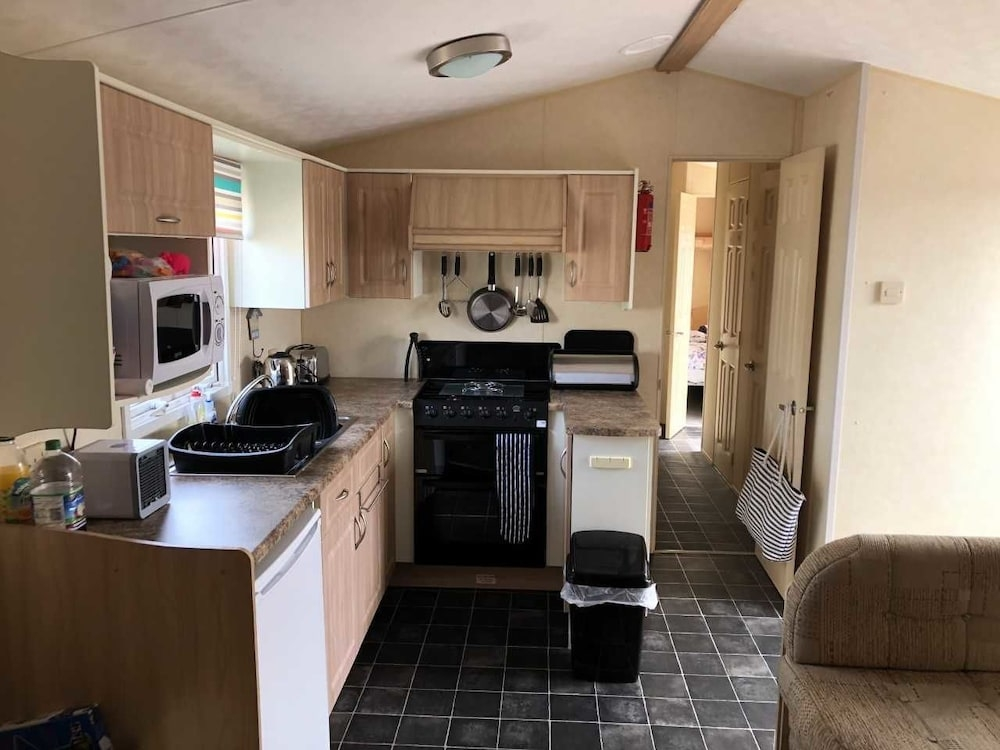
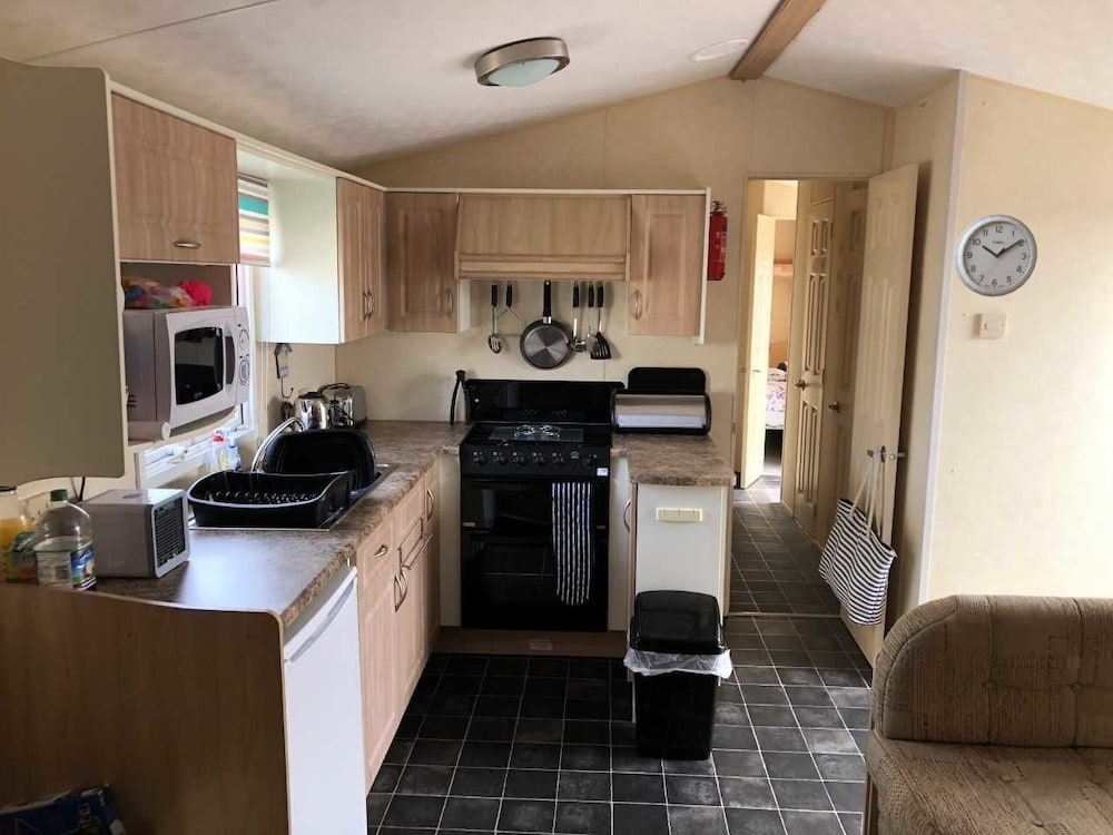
+ wall clock (996, 255)
